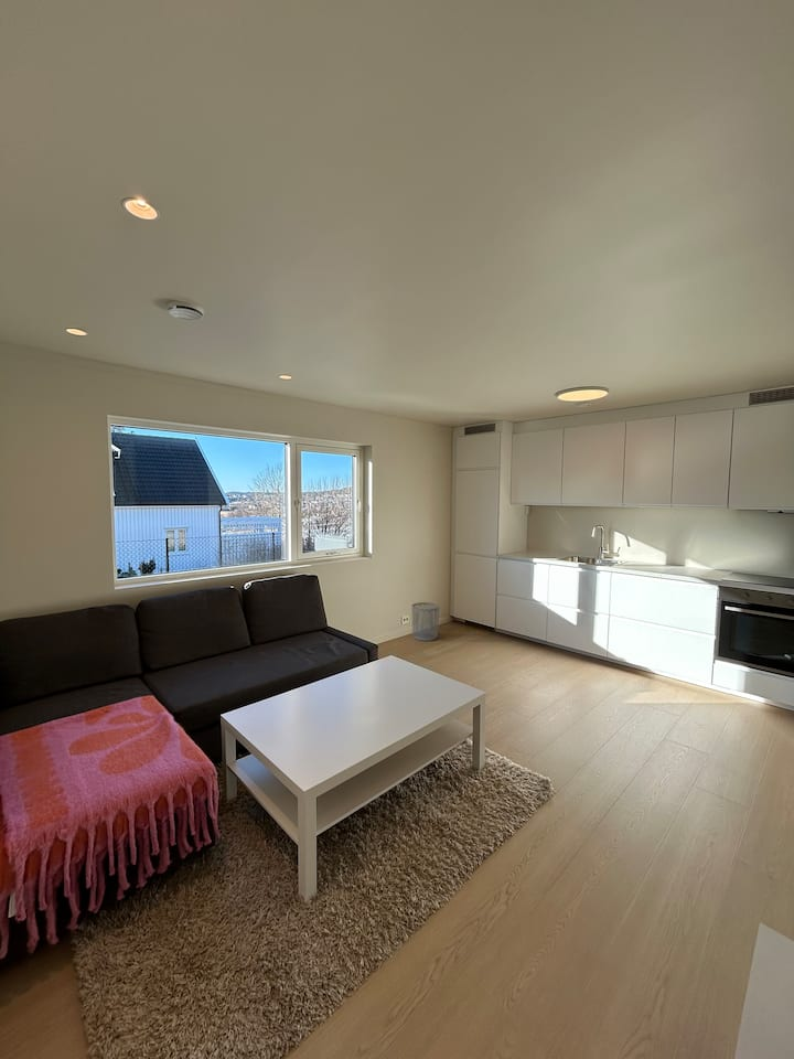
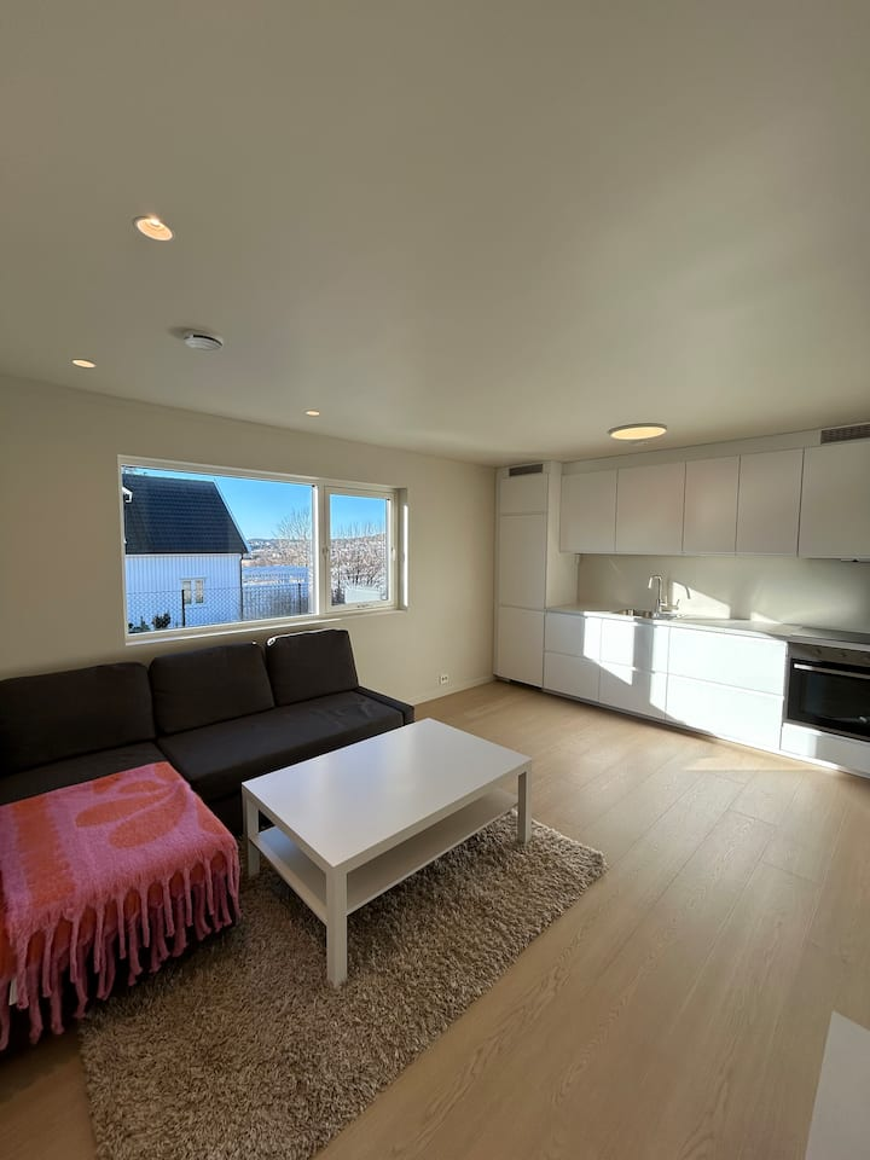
- waste bin (425, 621)
